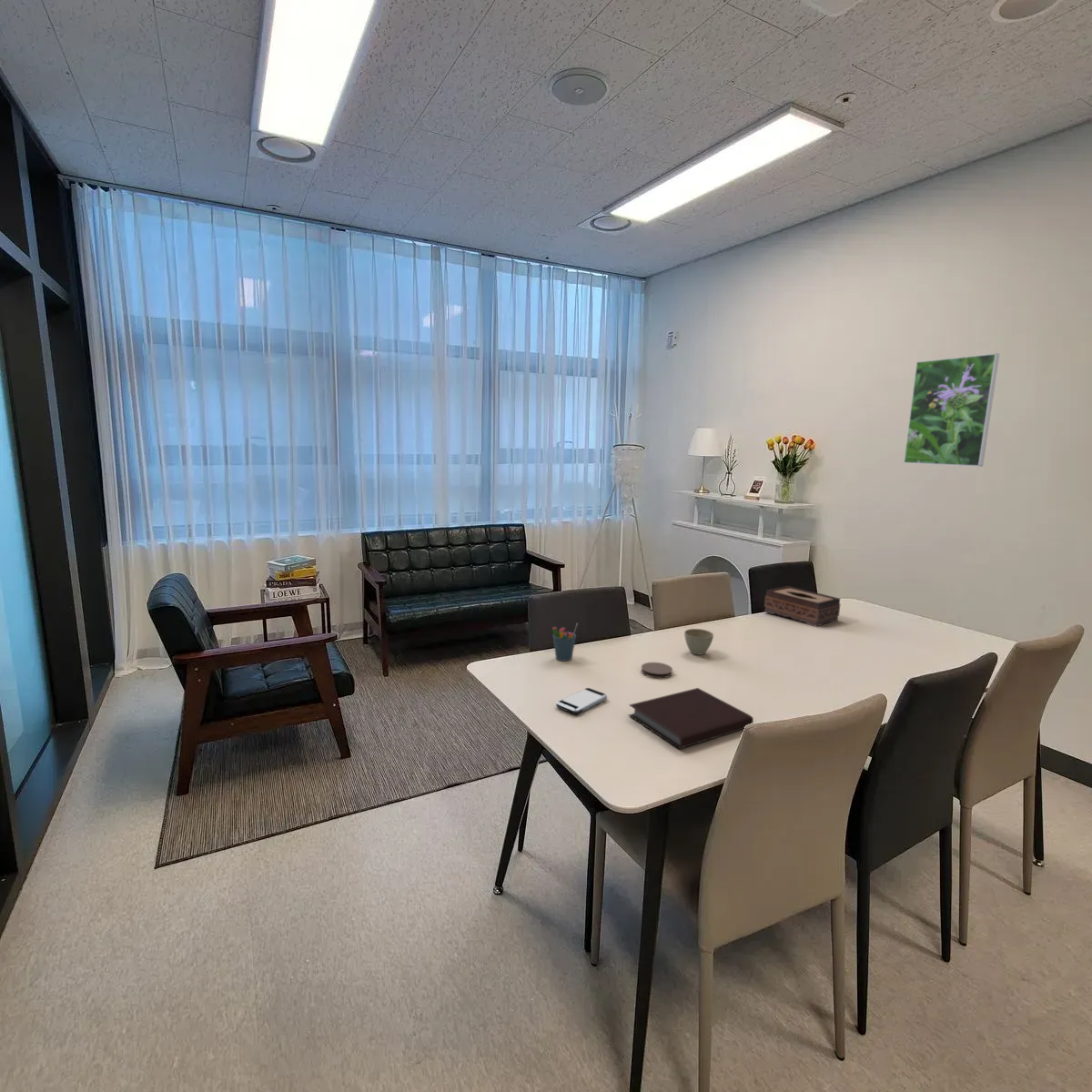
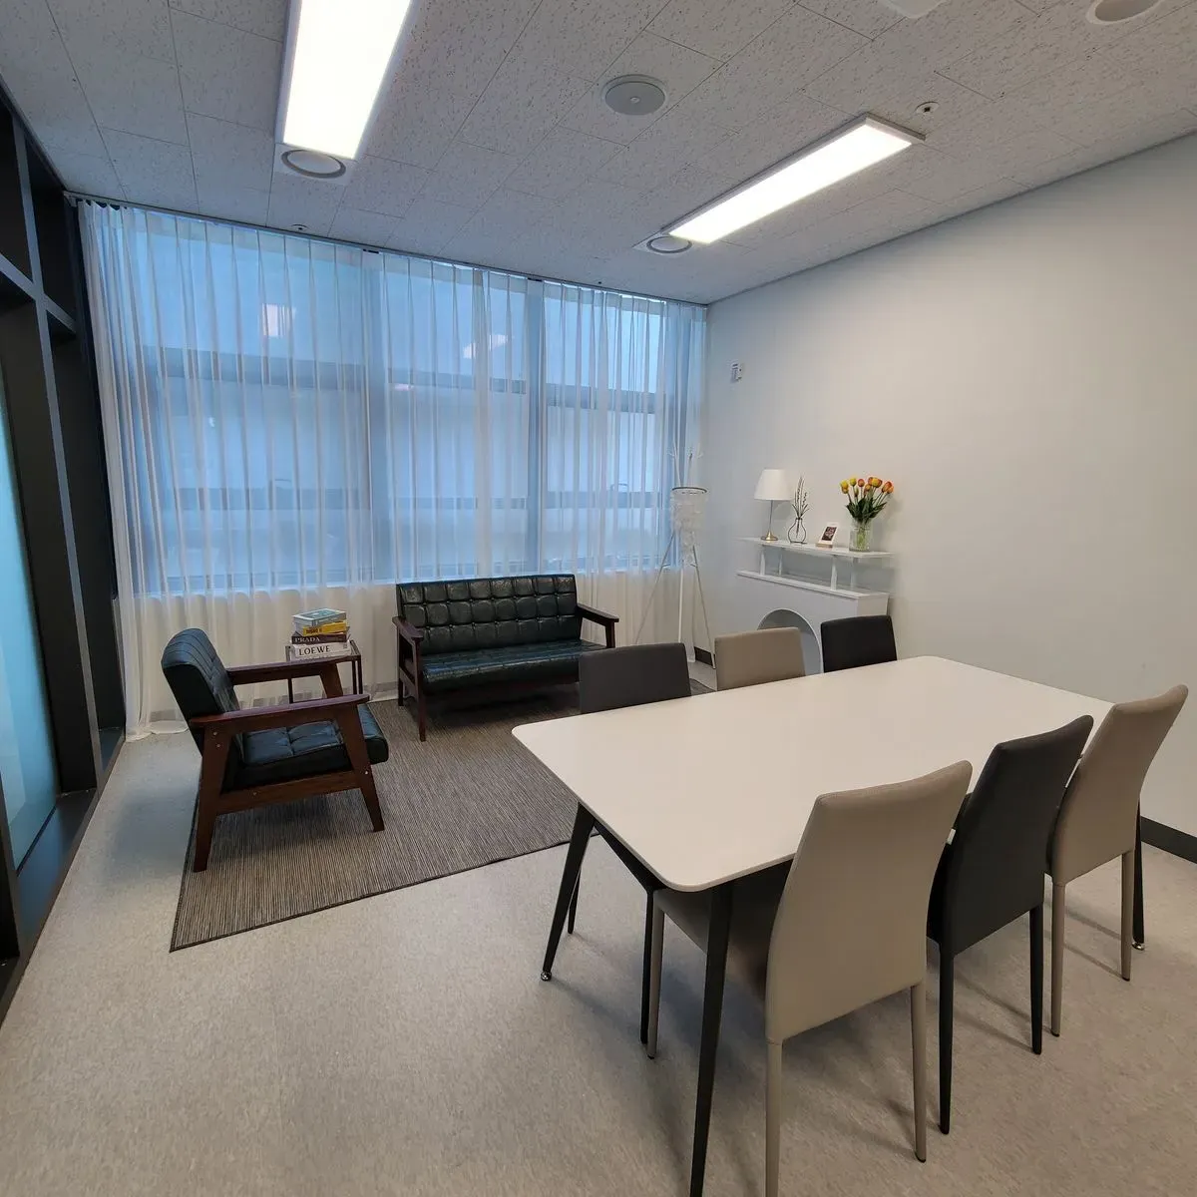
- flower pot (698, 642)
- pen holder (564, 641)
- tissue box (801, 605)
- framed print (948, 411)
- smartphone (581, 700)
- notebook (689, 715)
- coaster (656, 670)
